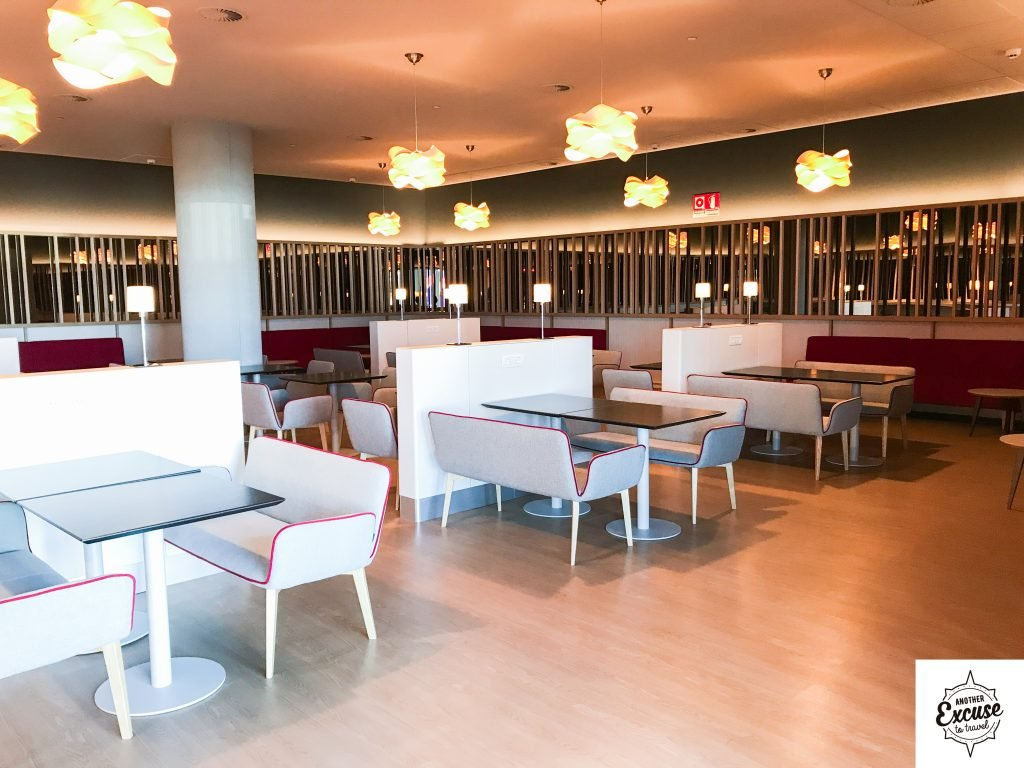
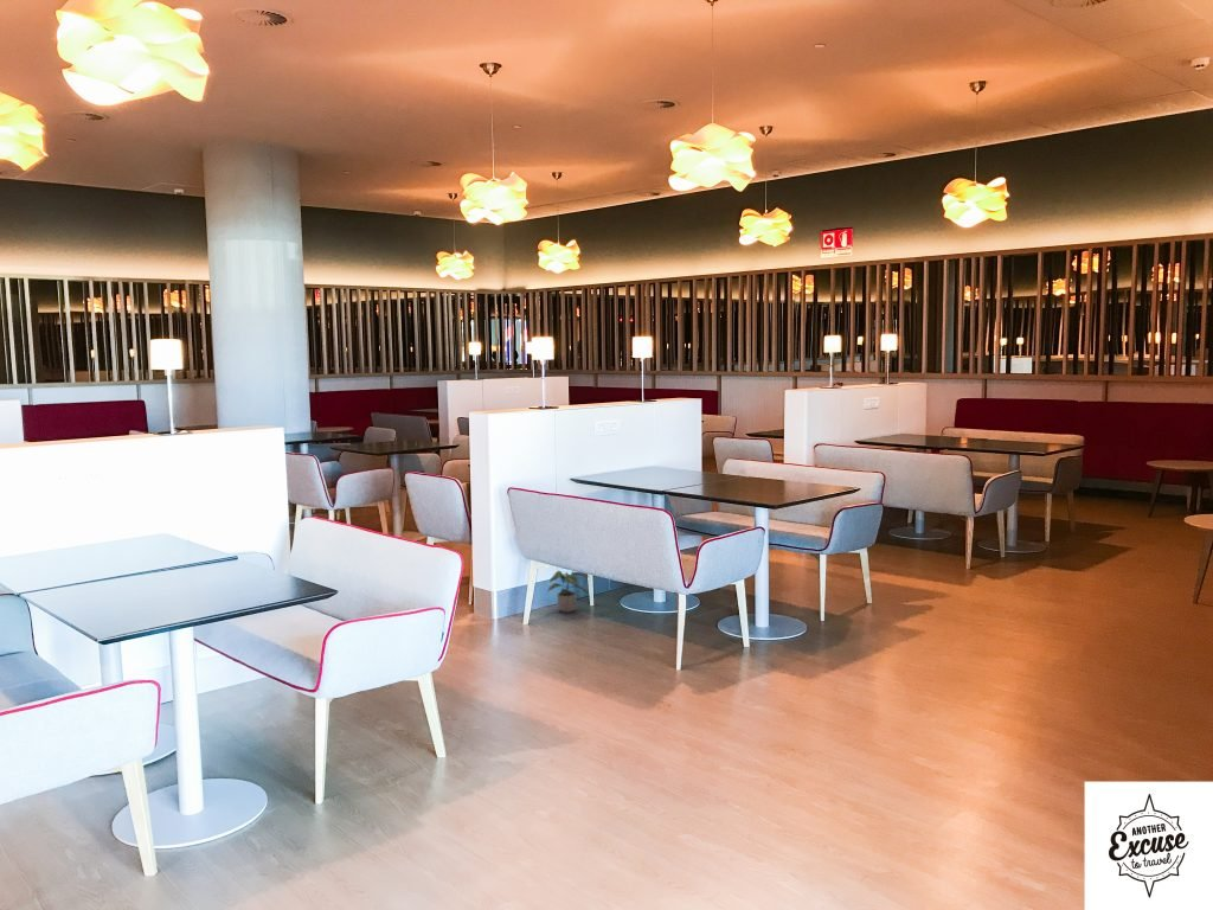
+ potted plant (567, 590)
